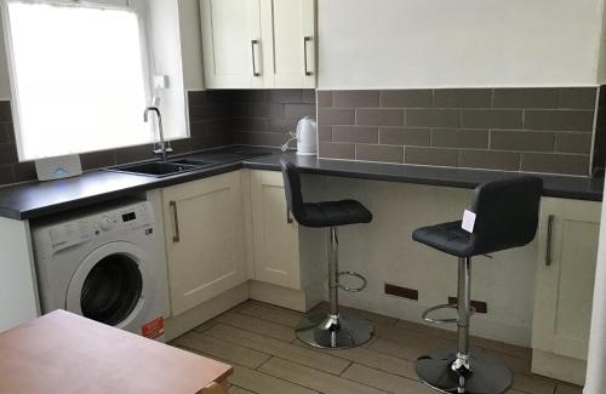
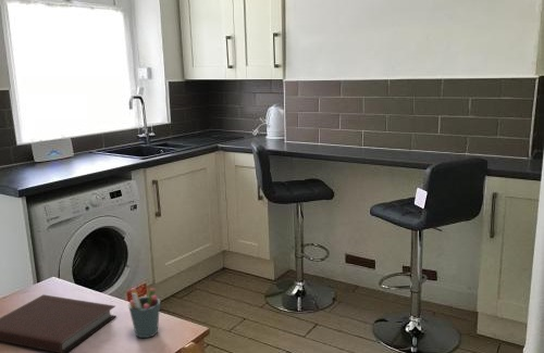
+ notebook (51, 322)
+ pen holder (144, 310)
